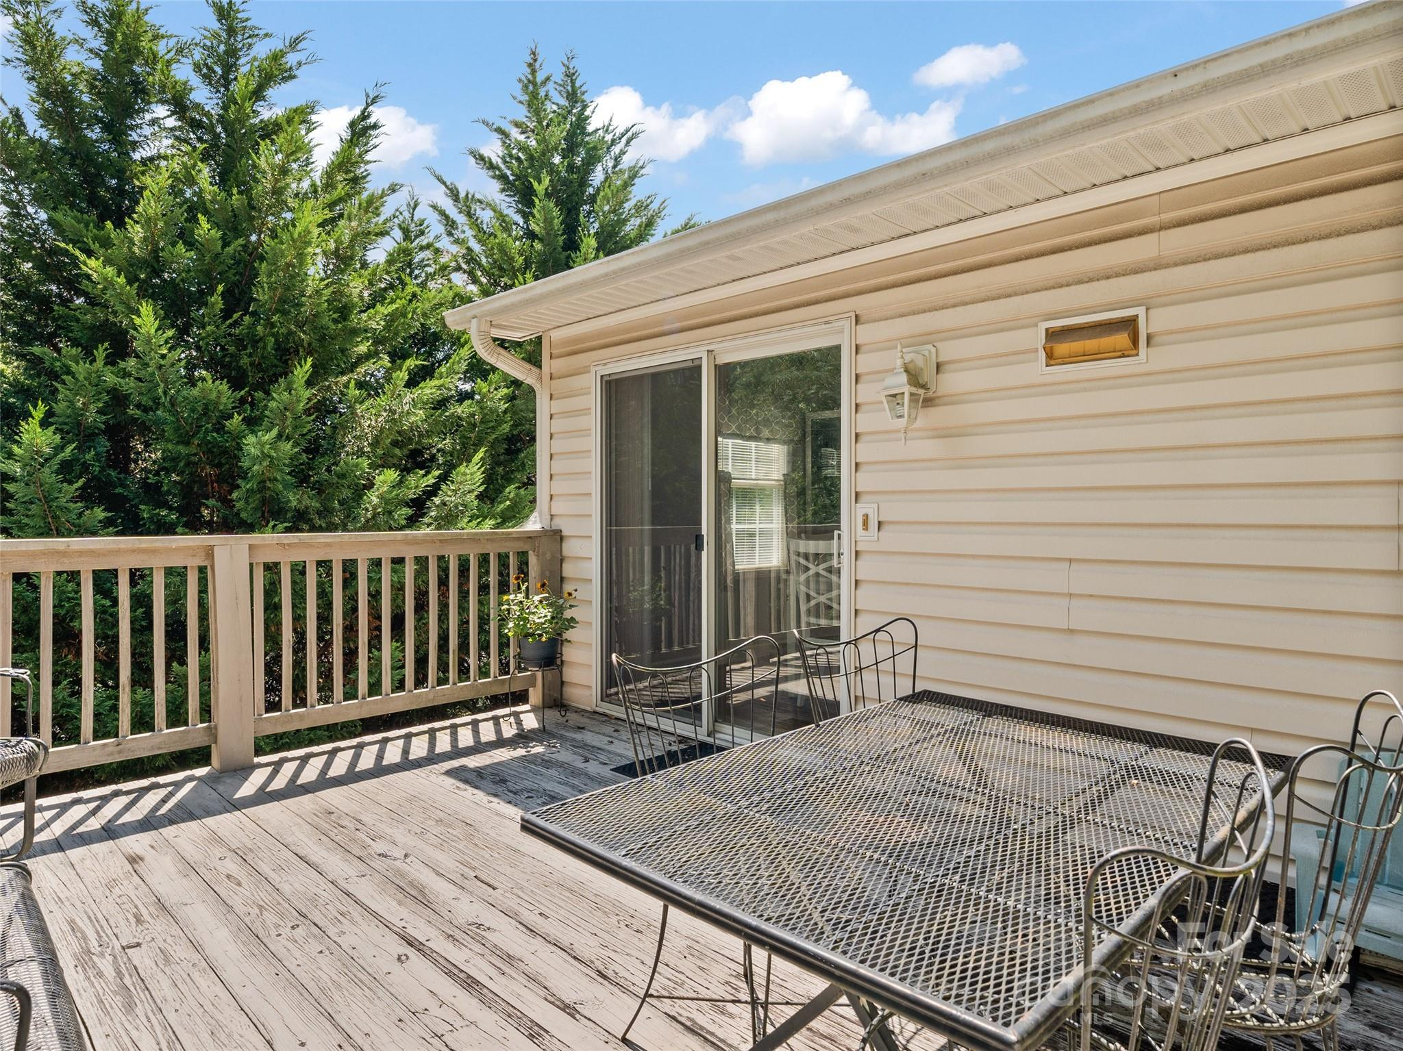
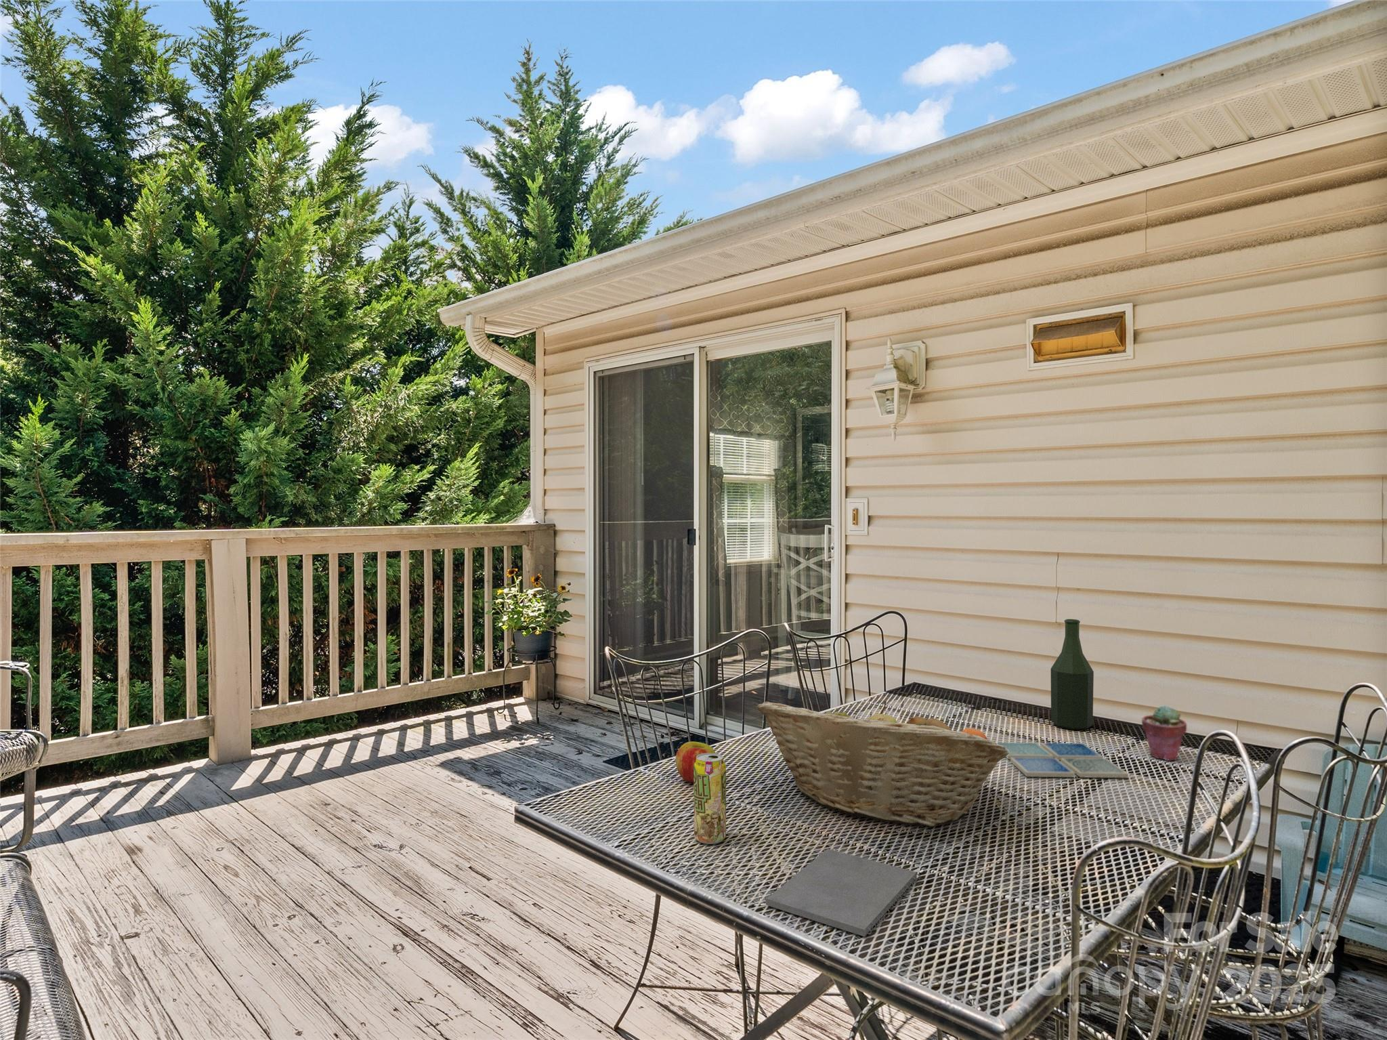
+ apple (696, 760)
+ bottle (1071, 672)
+ potted succulent (1163, 731)
+ notepad (844, 887)
+ fruit basket (876, 746)
+ beverage can (710, 796)
+ drink coaster (1056, 759)
